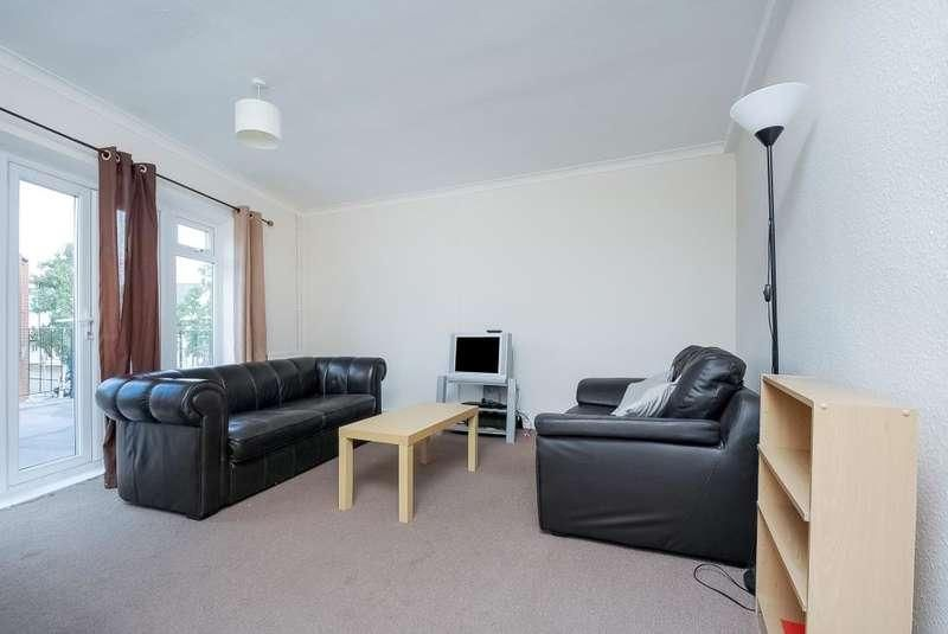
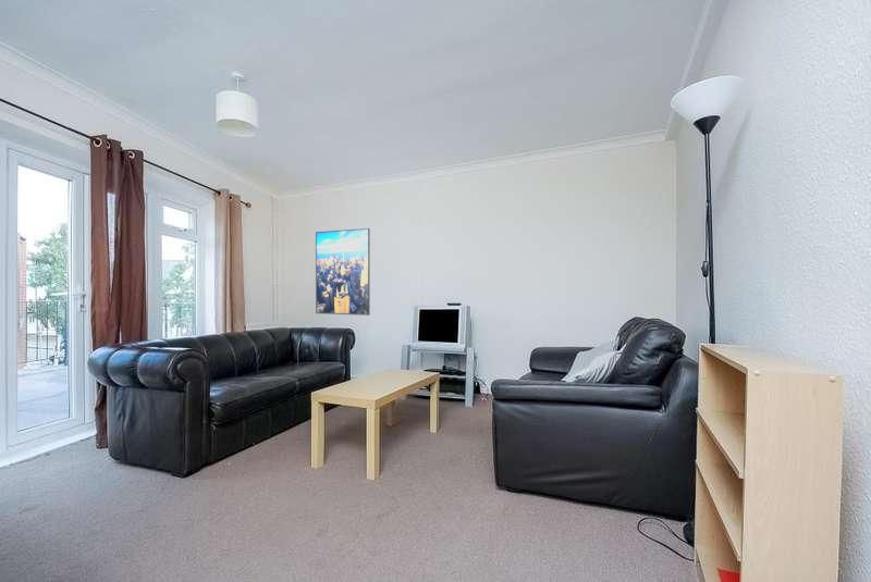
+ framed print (342, 272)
